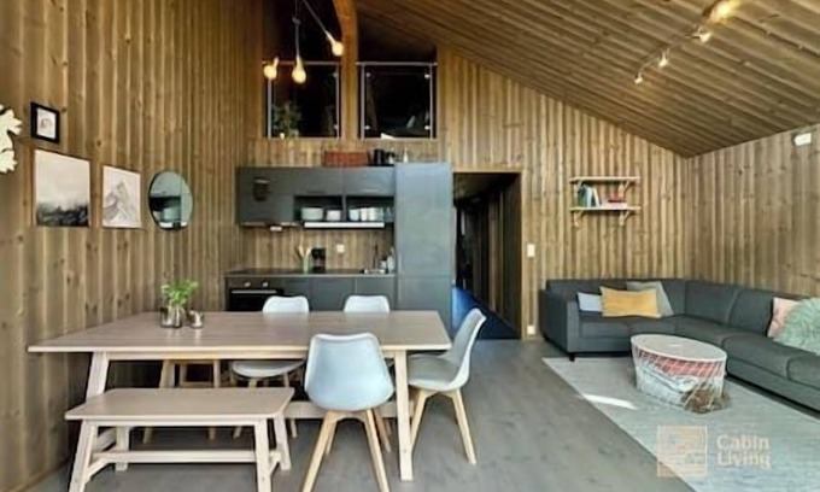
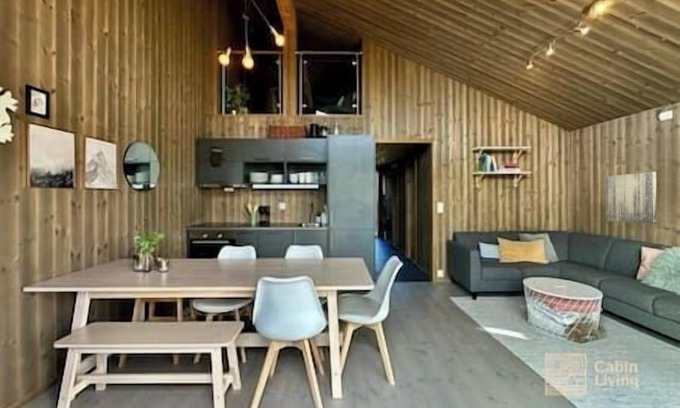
+ wall art (629, 198)
